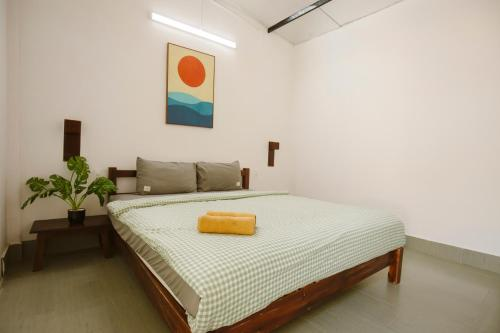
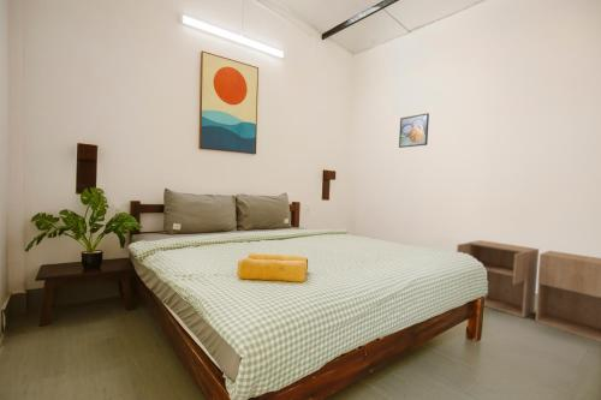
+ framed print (412, 131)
+ storage cabinet (532, 286)
